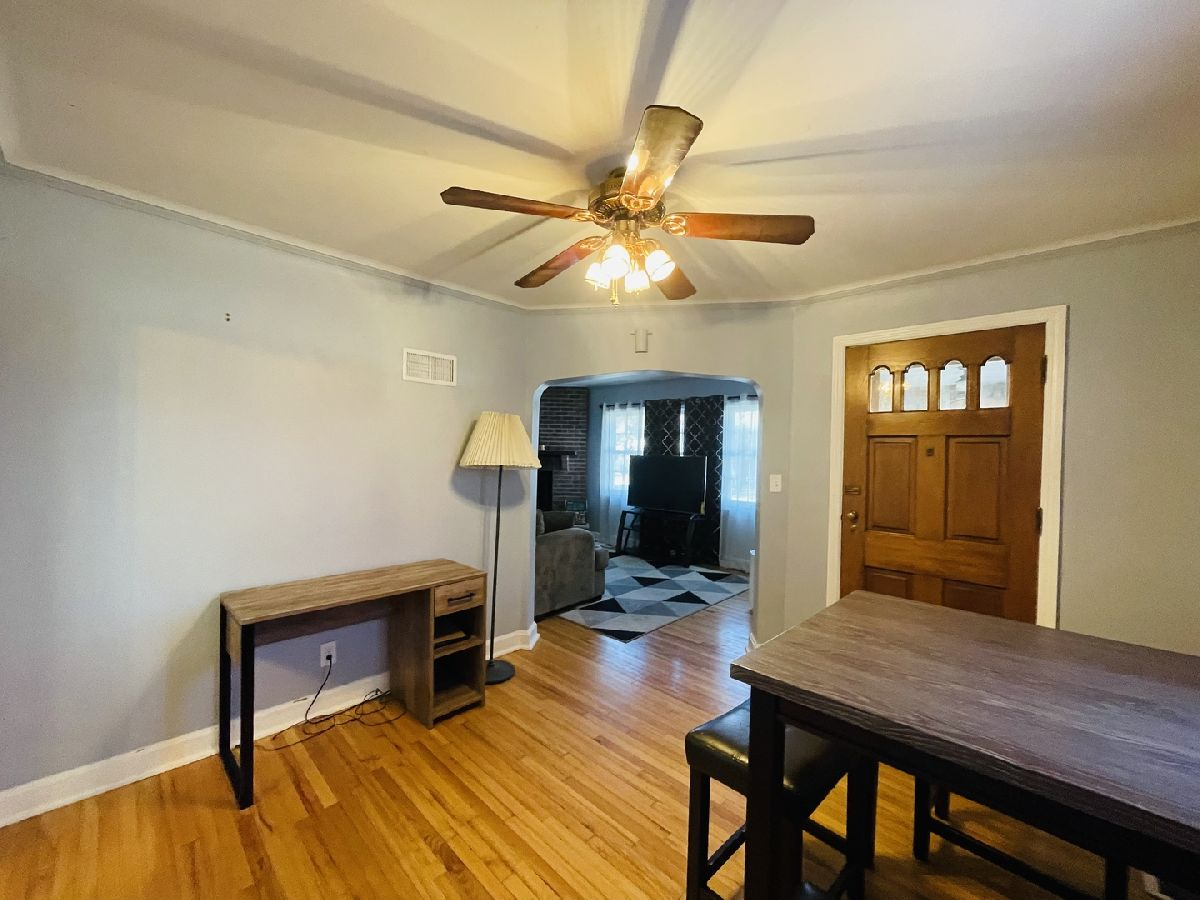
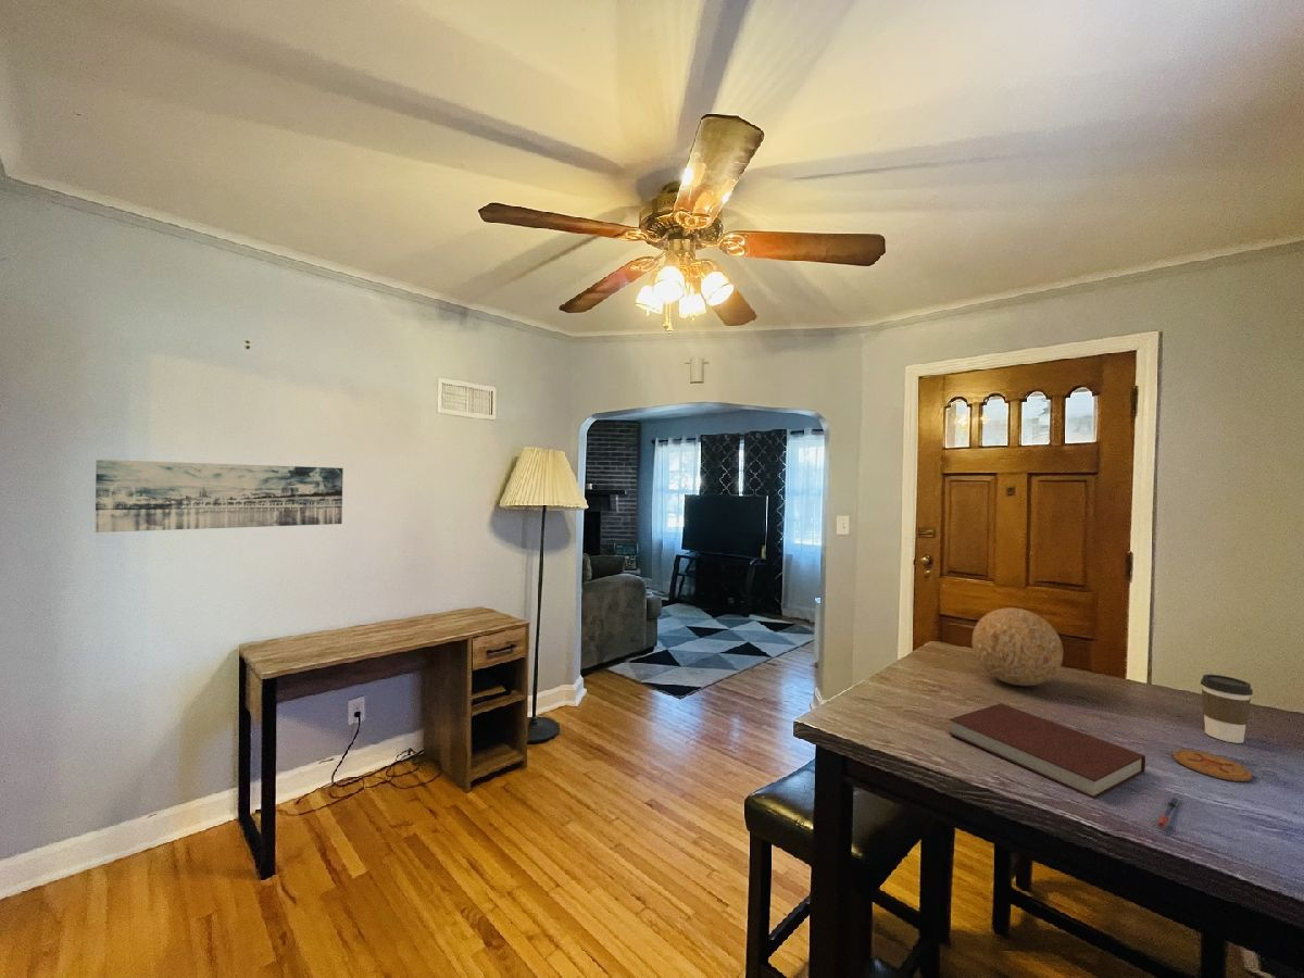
+ decorative ball (1015, 645)
+ wall art (234, 496)
+ coaster (1211, 764)
+ pen (1168, 810)
+ coffee cup (1225, 707)
+ notebook (1040, 743)
